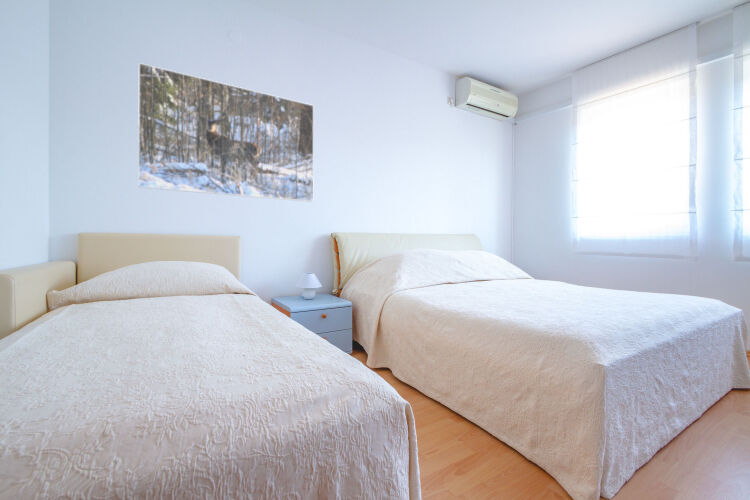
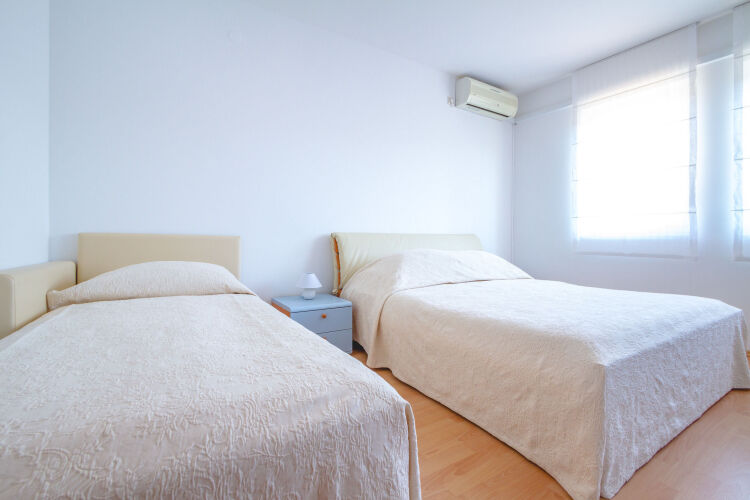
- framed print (236, 141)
